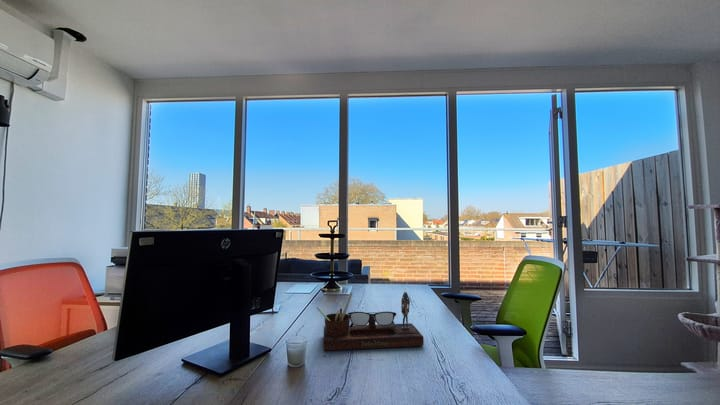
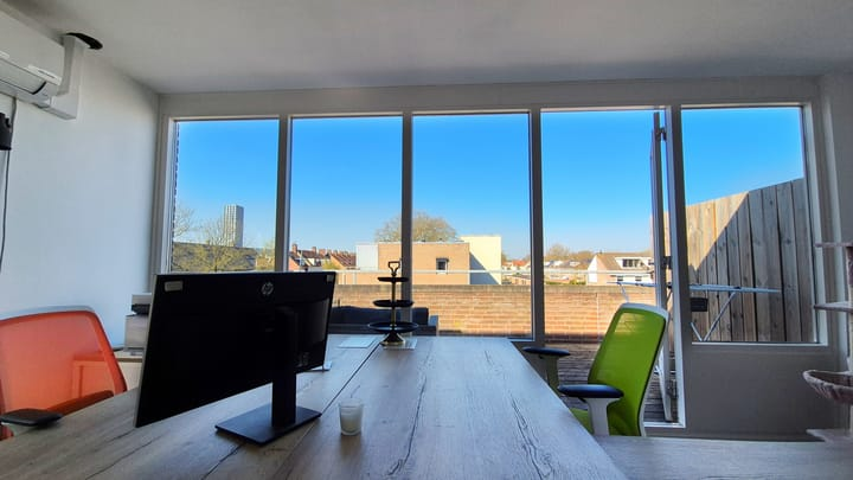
- desk organizer (367, 316)
